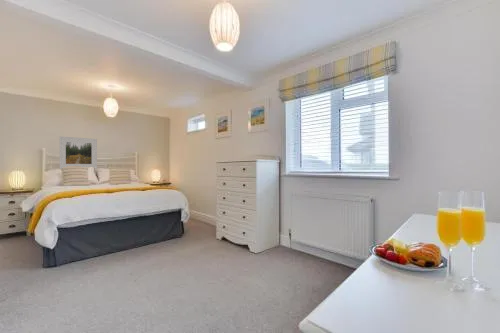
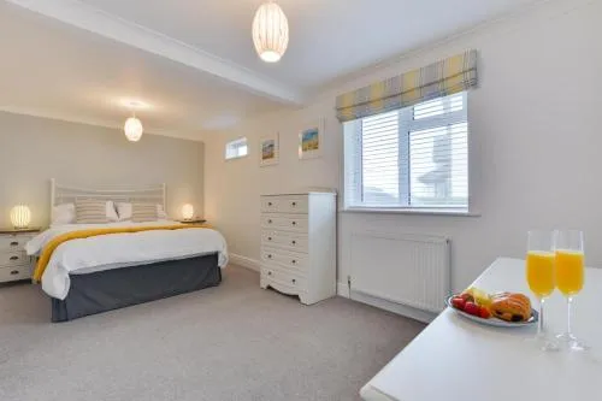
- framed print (79, 153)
